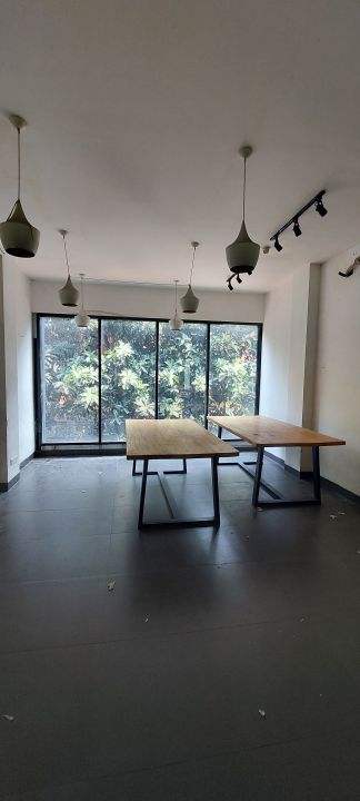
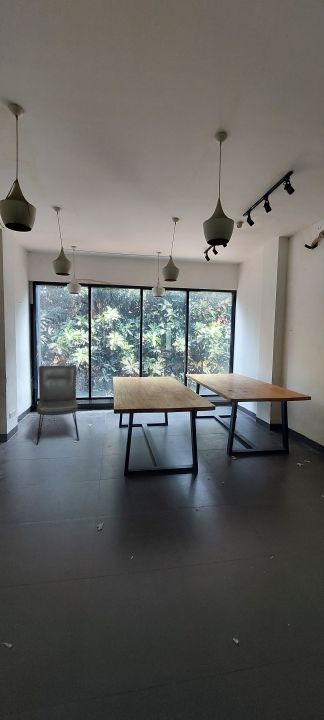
+ chair (58, 401)
